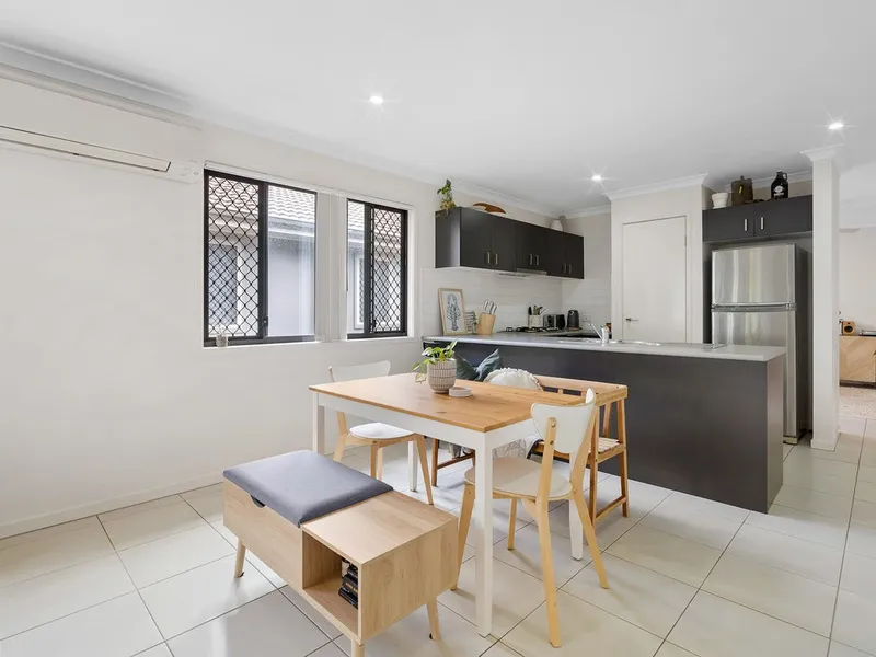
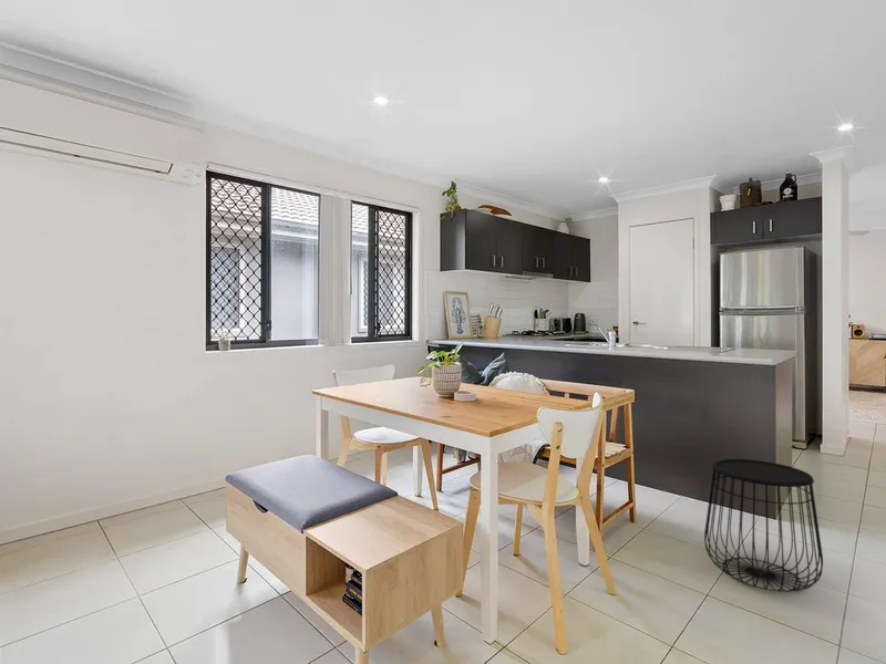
+ side table (766, 521)
